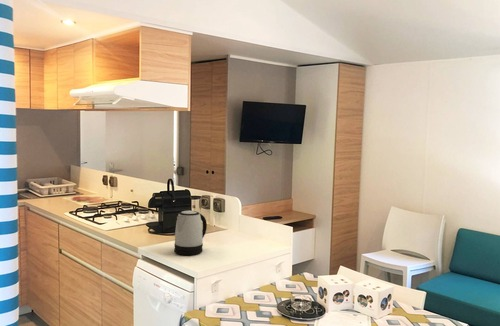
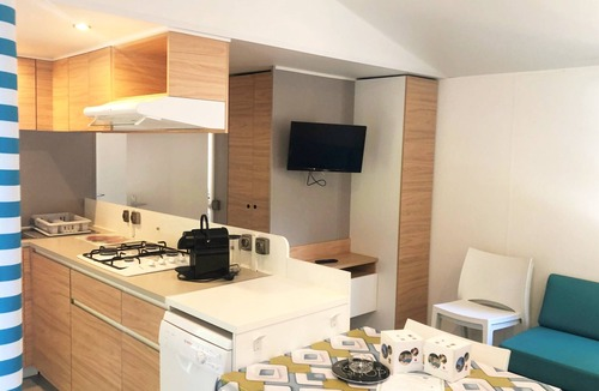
- kettle (191, 230)
